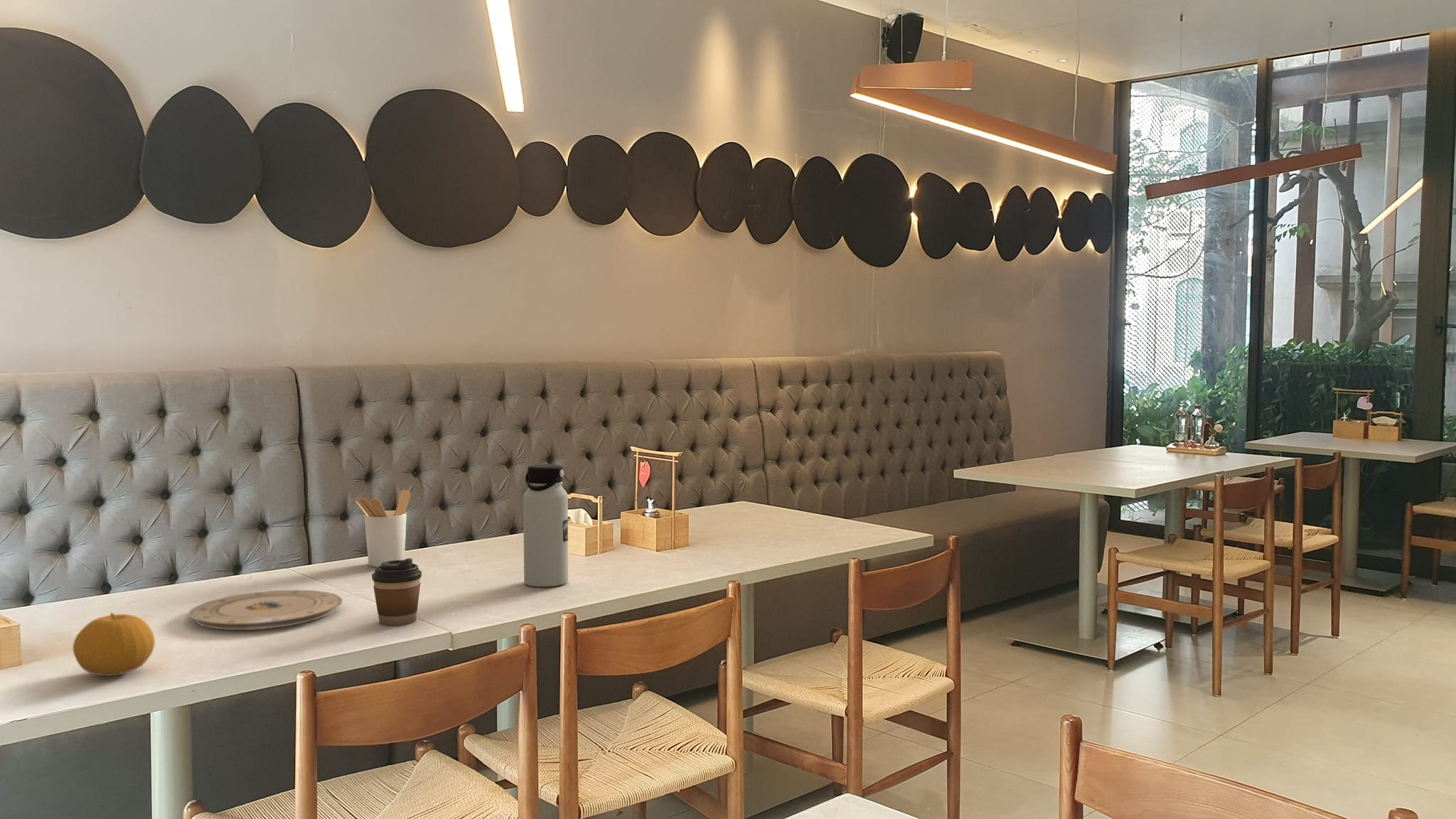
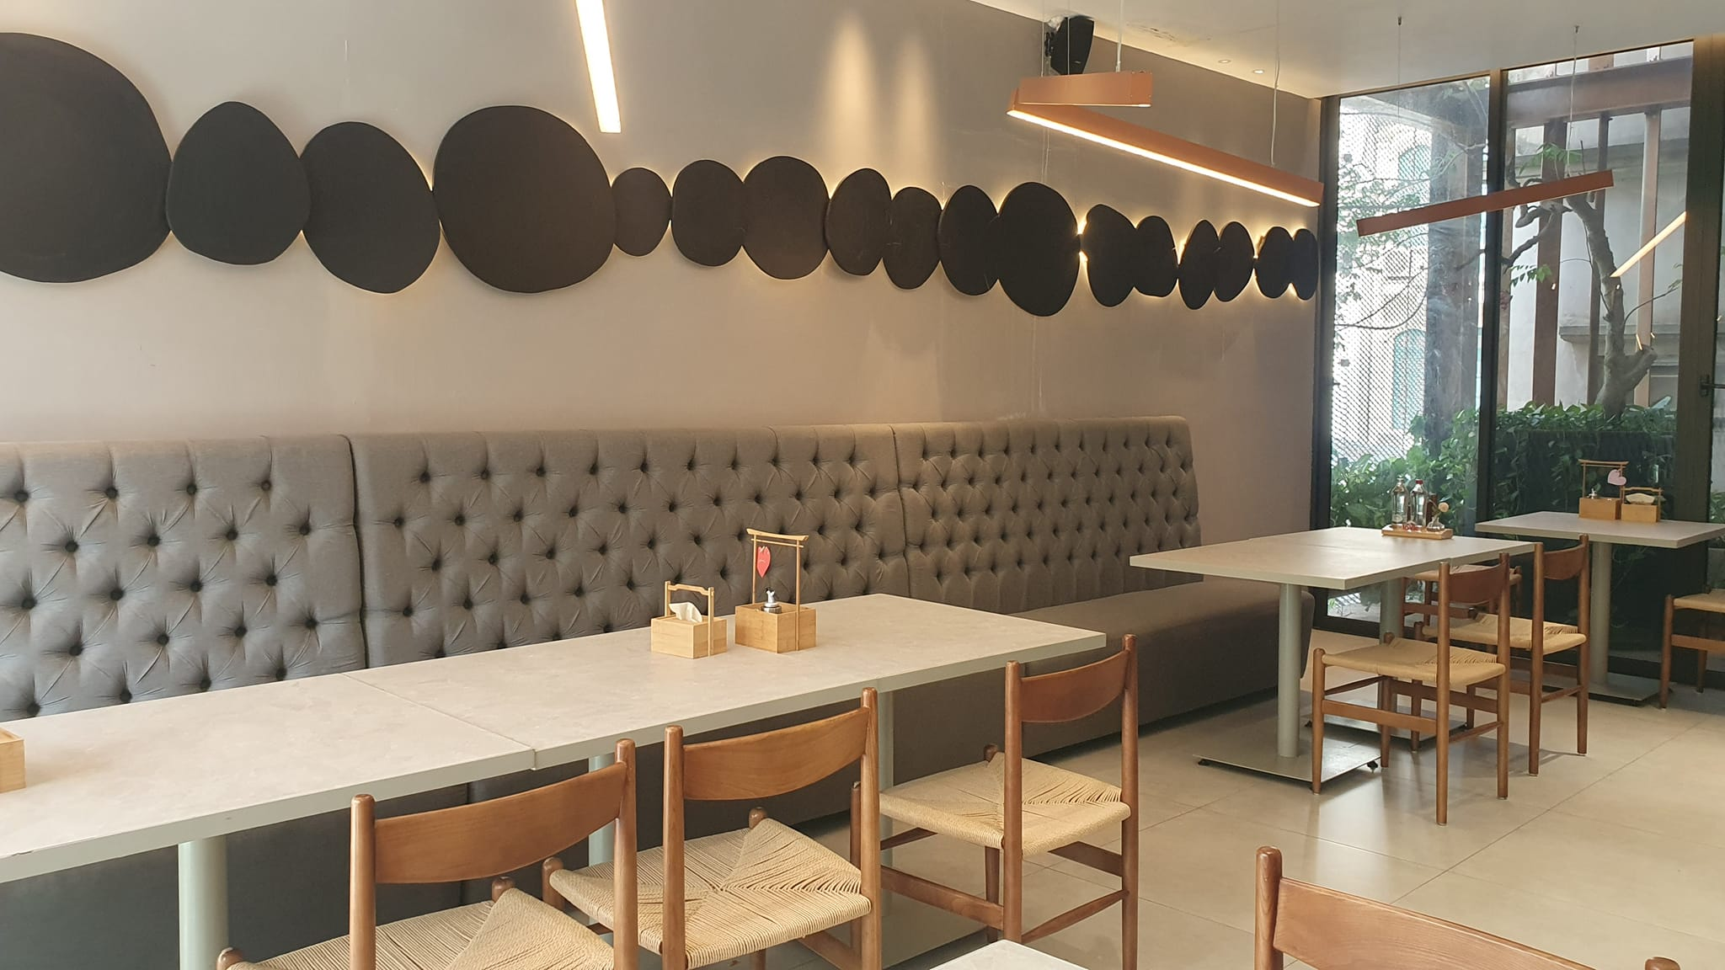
- coffee cup (397, 589)
- utensil holder (380, 528)
- water bottle (545, 524)
- fruit (114, 642)
- plate (267, 609)
